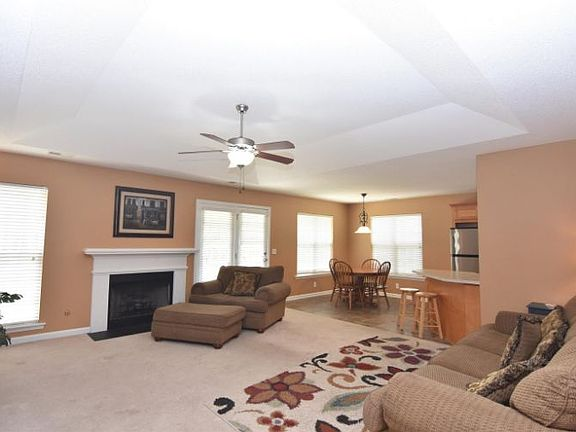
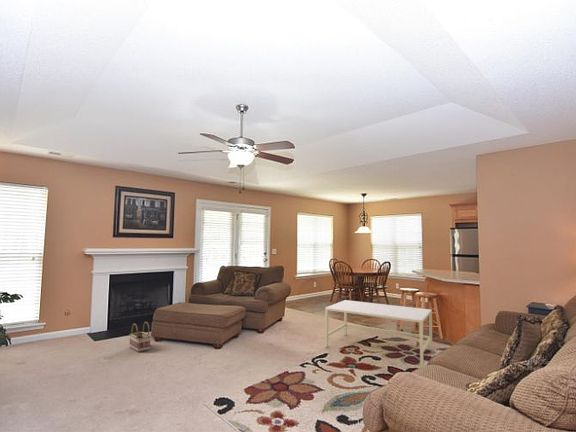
+ coffee table (377, 328)
+ basket (140, 335)
